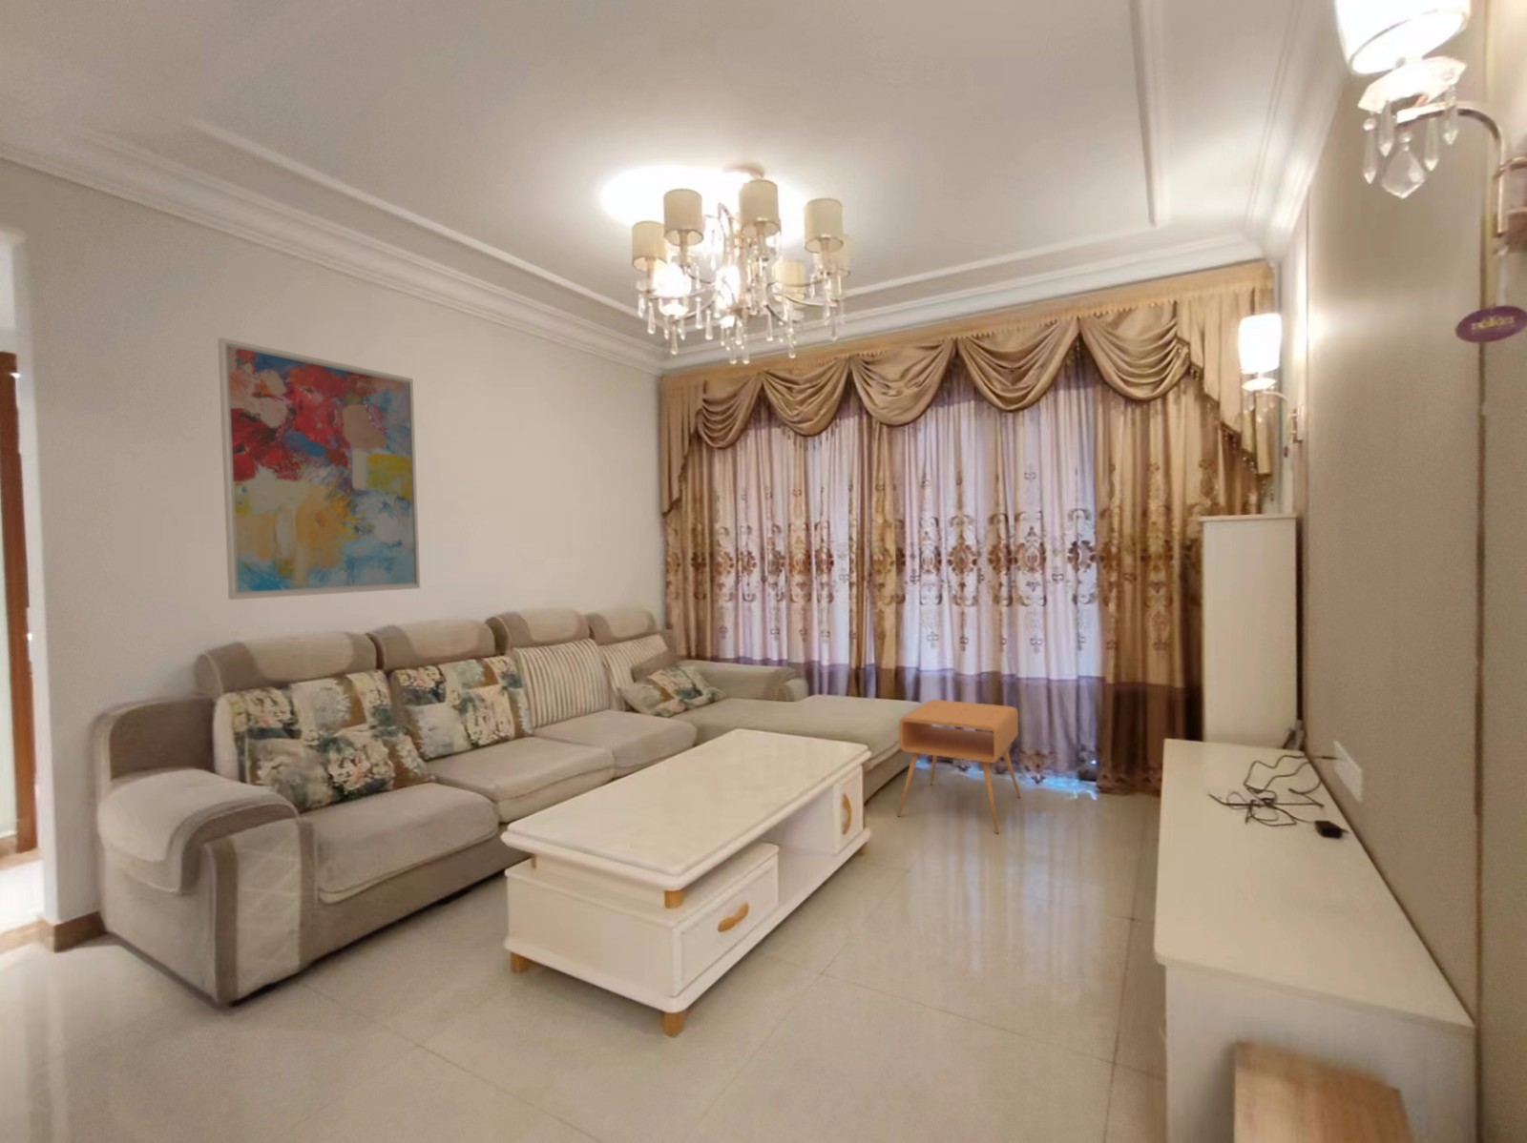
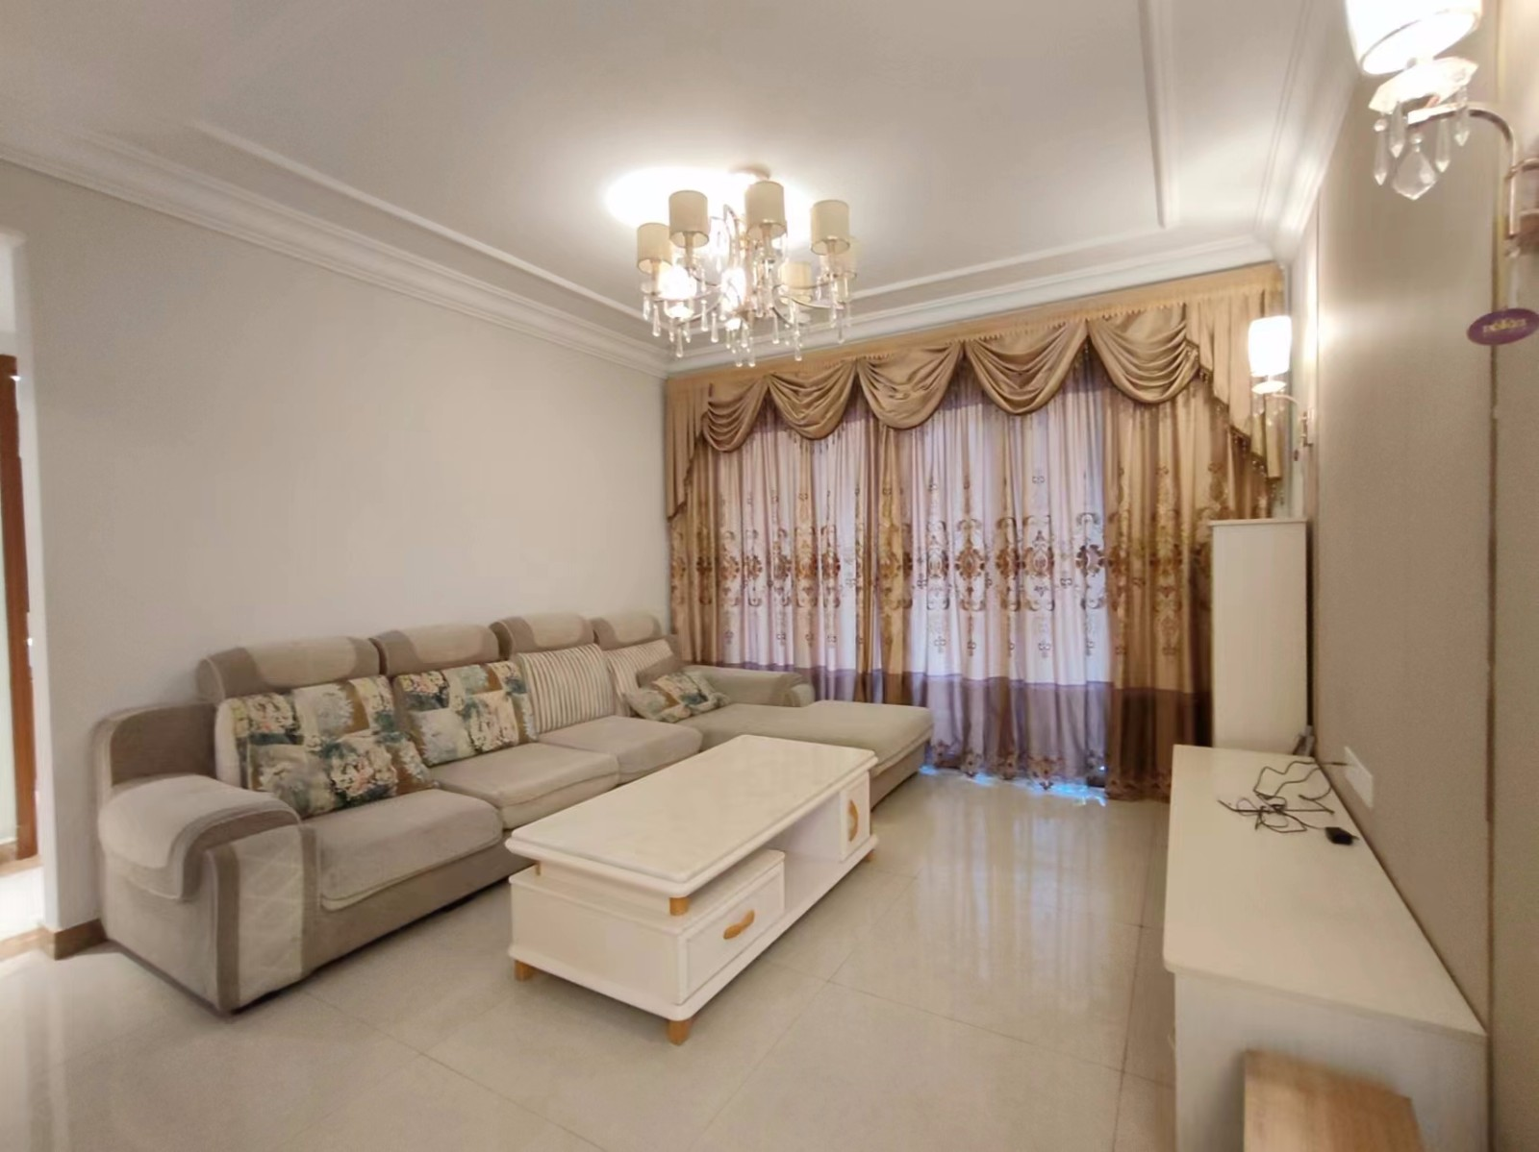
- side table (960, 758)
- wall art (330, 478)
